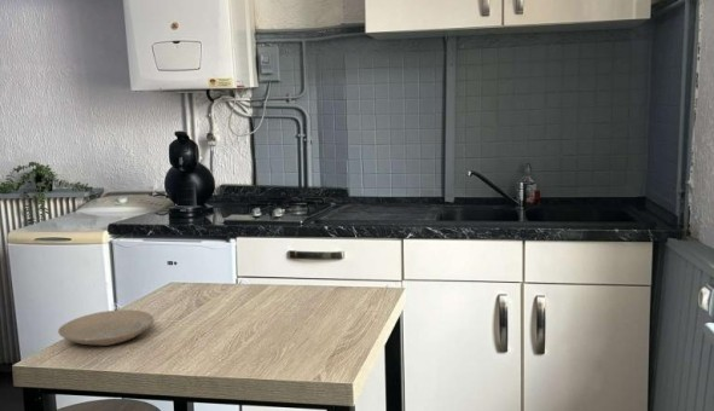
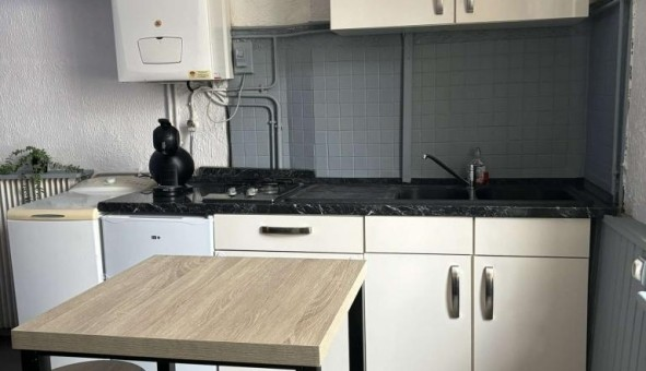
- plate (106, 330)
